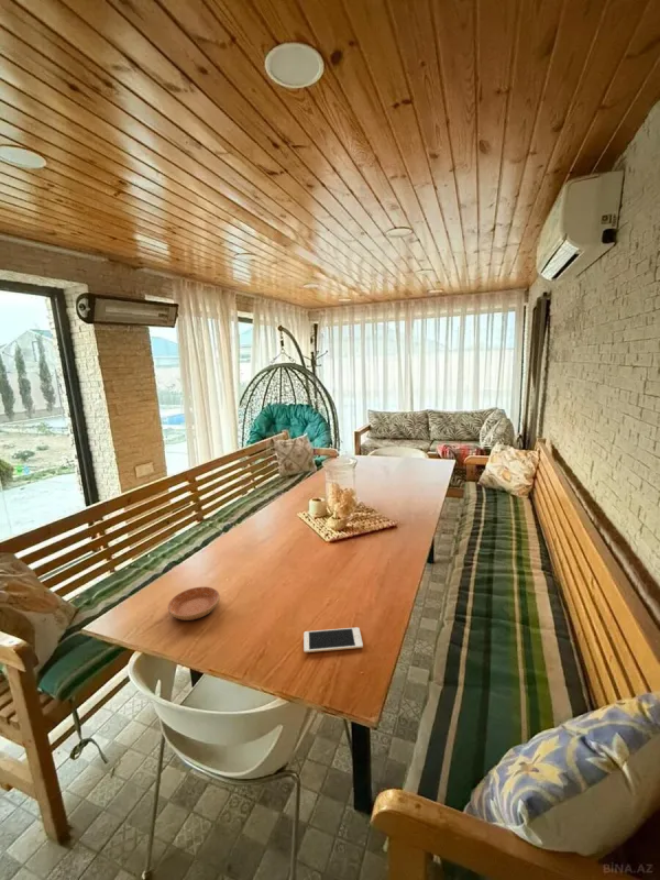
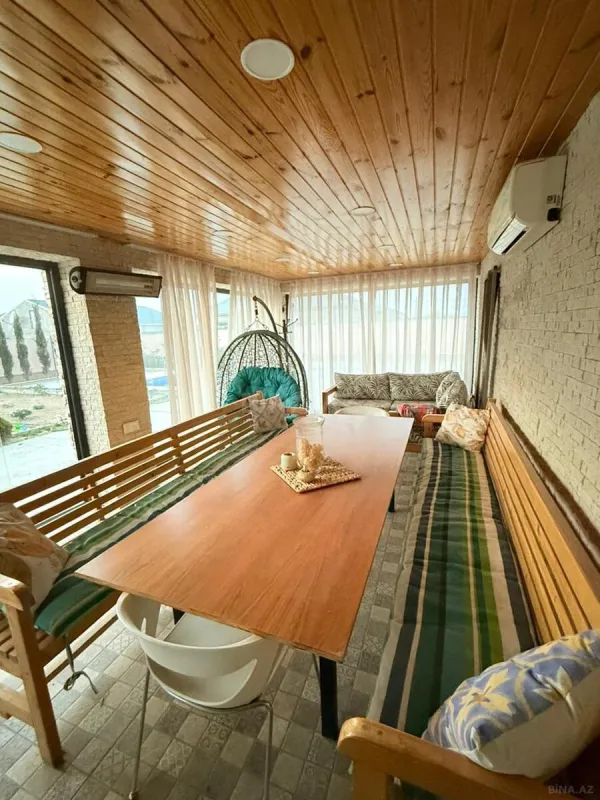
- saucer (195, 604)
- cell phone (332, 639)
